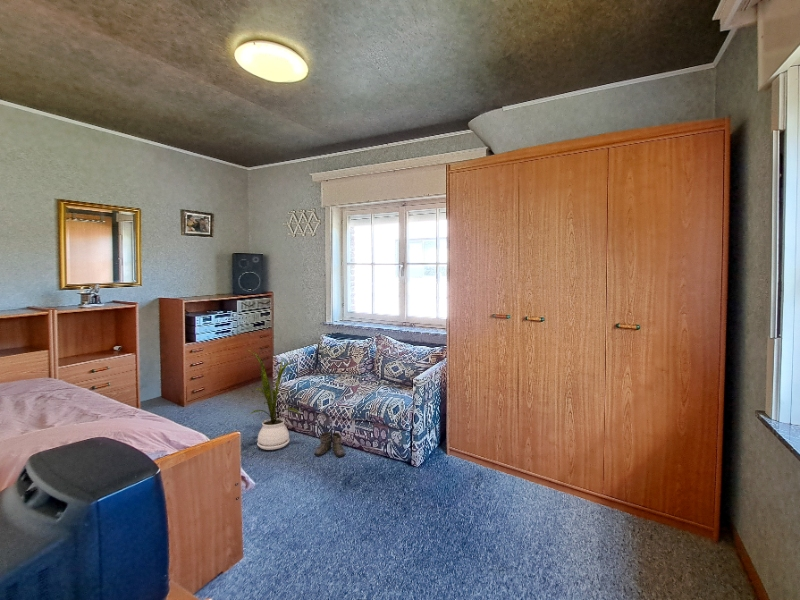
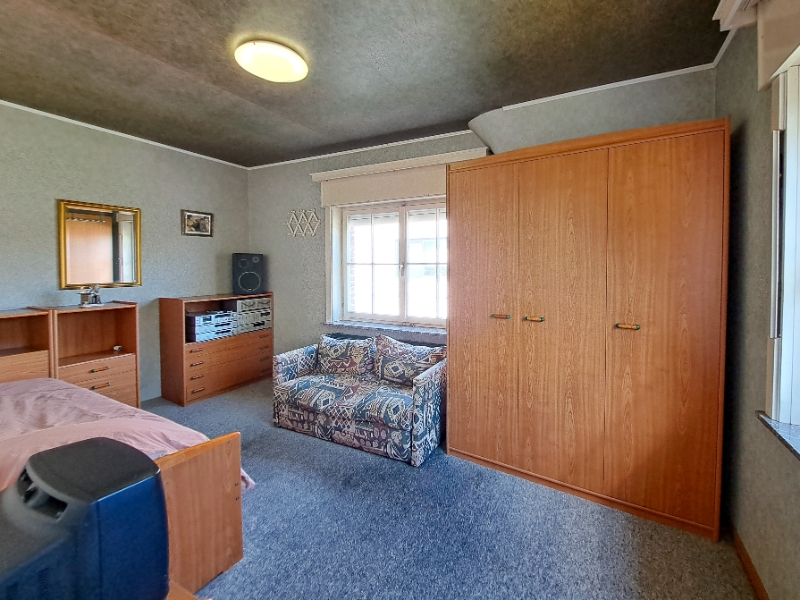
- boots (329, 443)
- house plant (270, 397)
